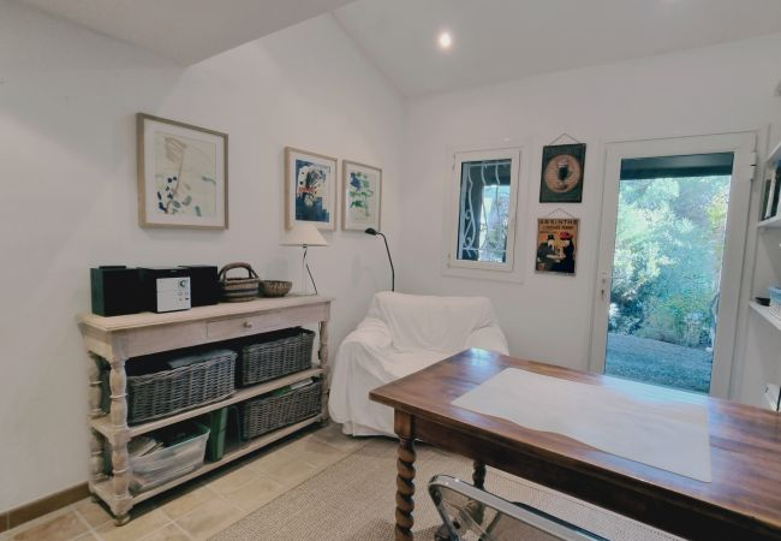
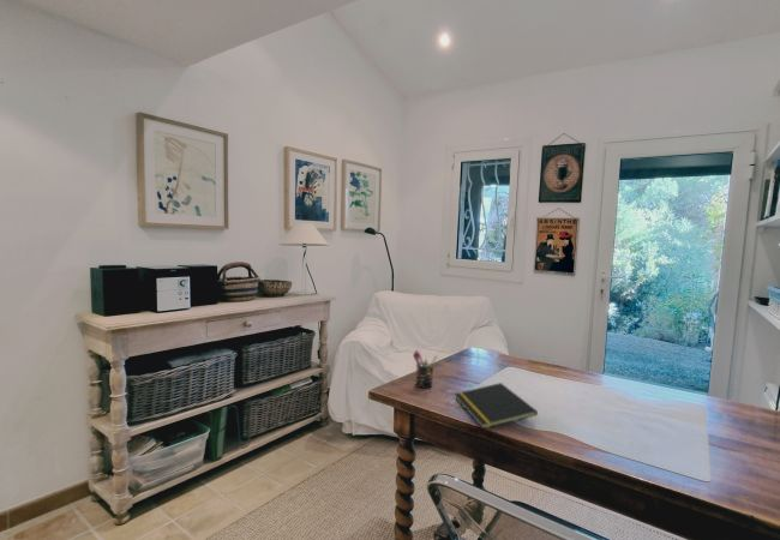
+ notepad (492, 403)
+ pen holder (424, 368)
